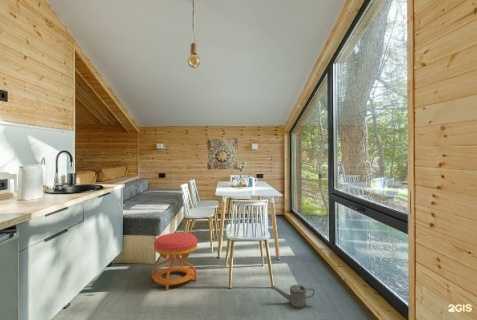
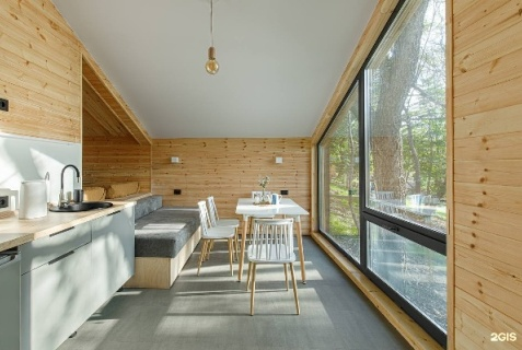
- stool (174, 258)
- watering can (292, 294)
- wall art (222, 154)
